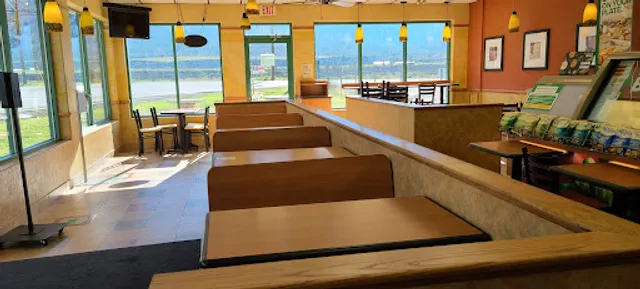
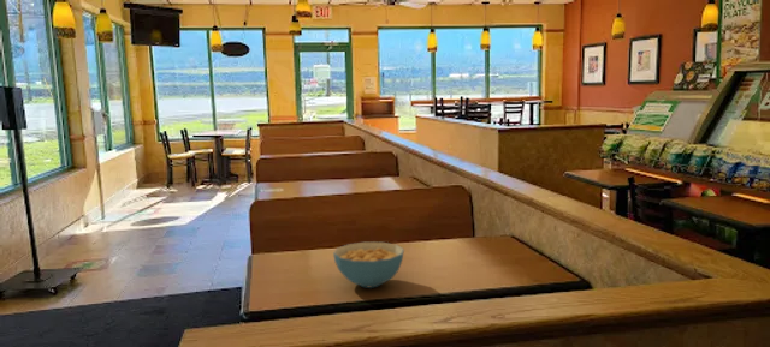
+ cereal bowl (369, 267)
